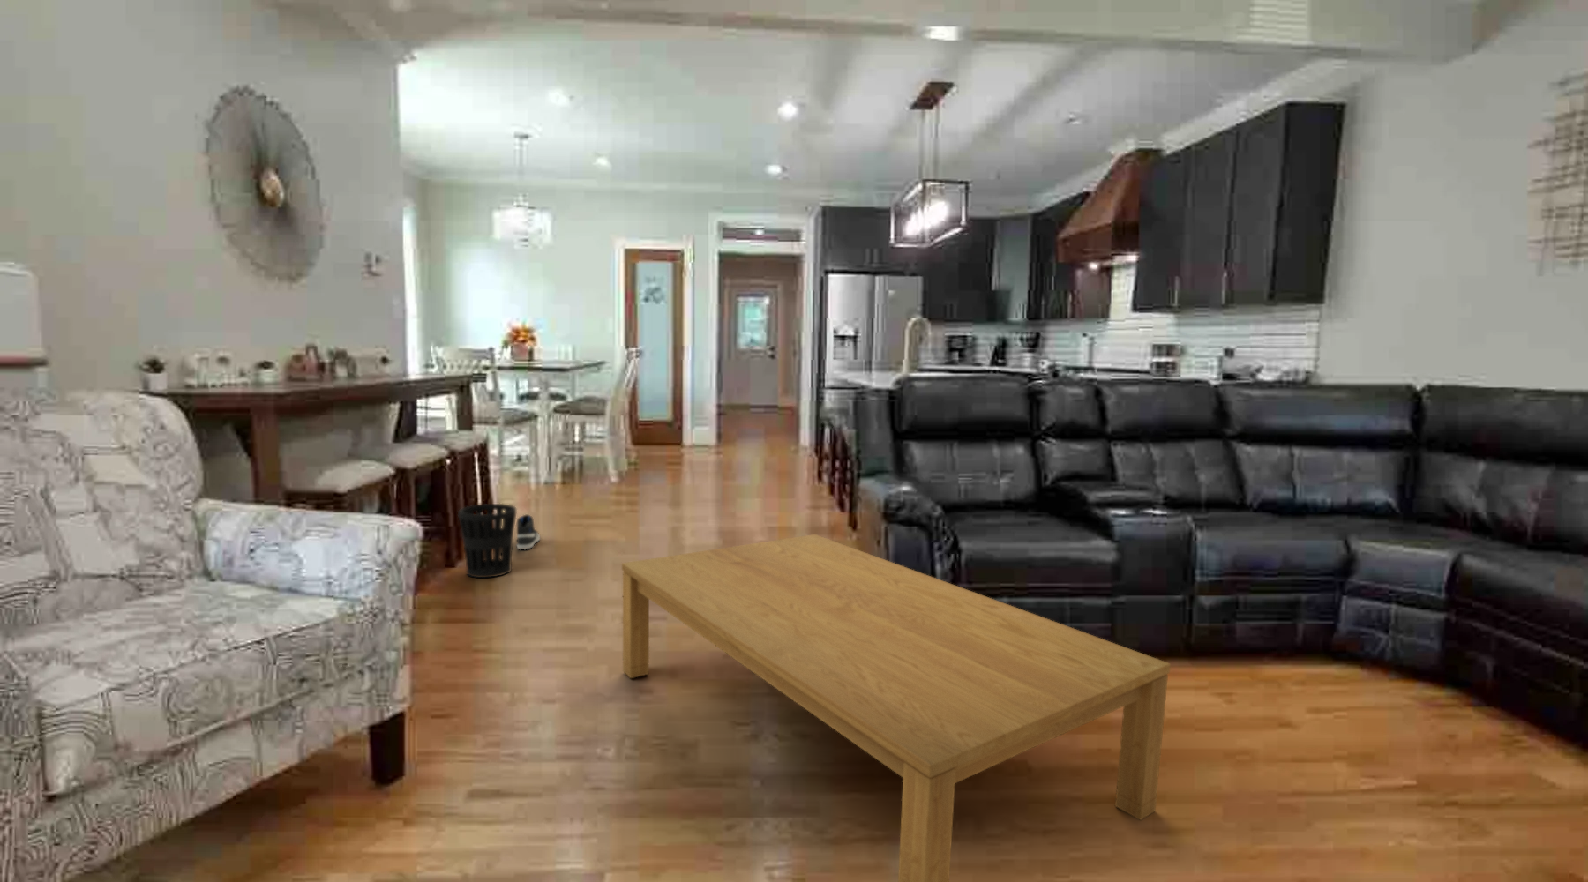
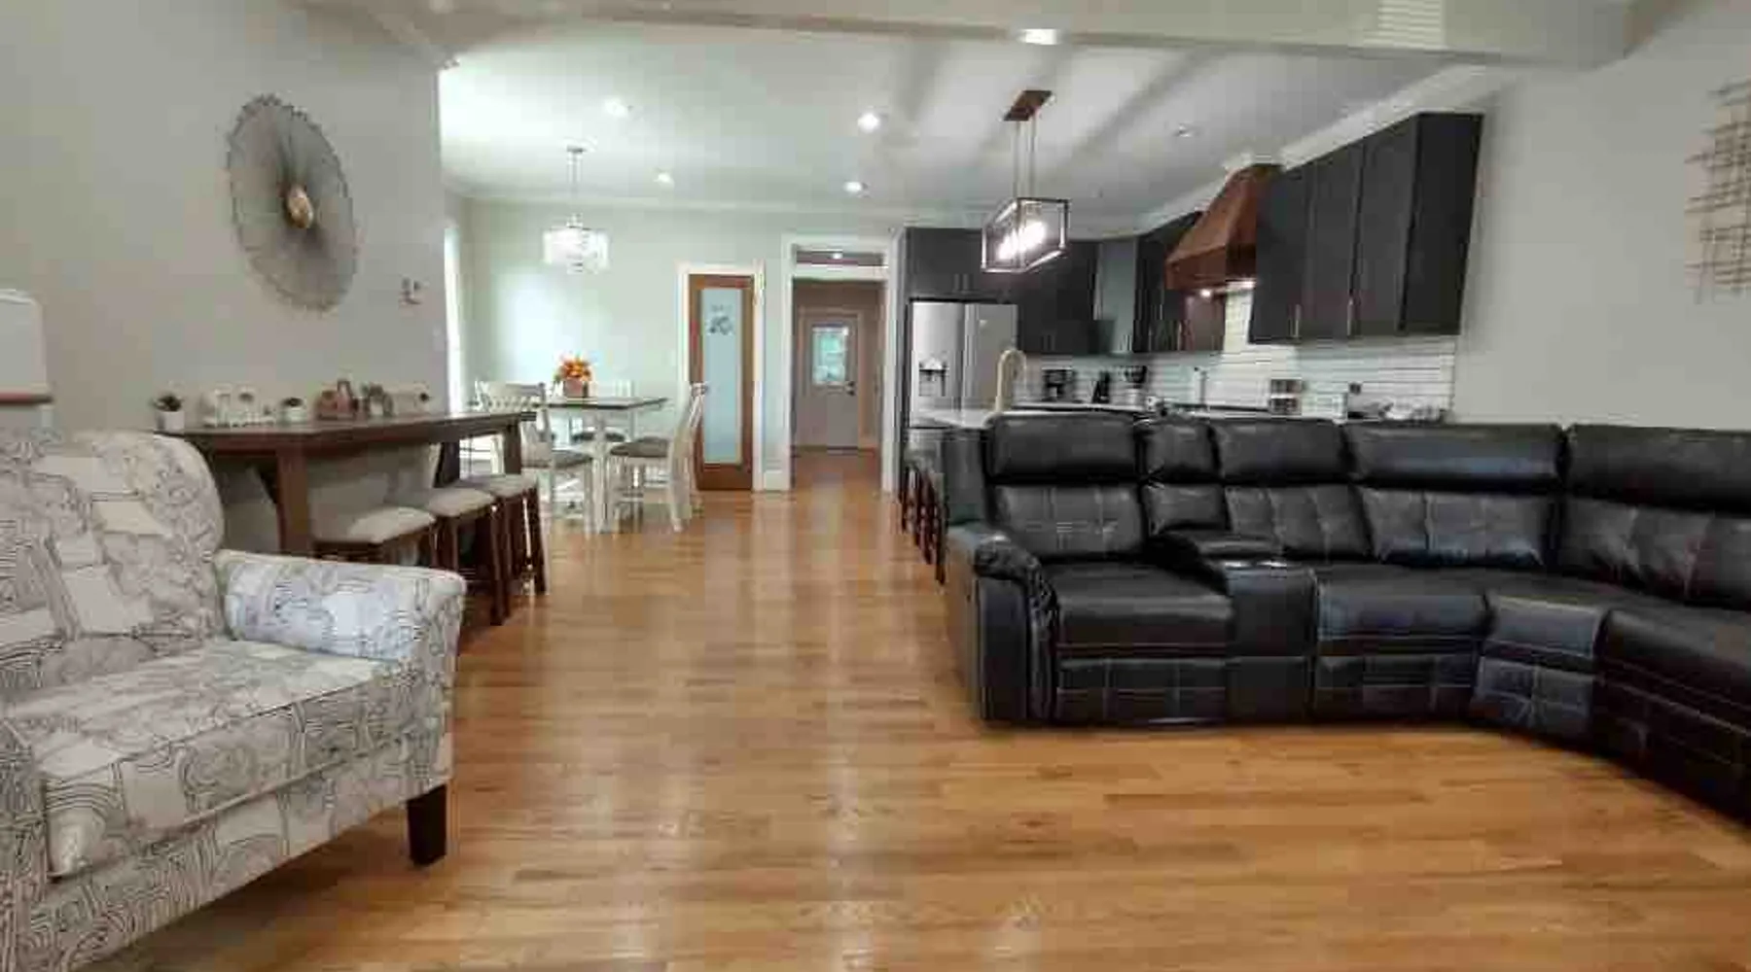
- sneaker (529, 528)
- coffee table (848, 668)
- wastebasket (488, 540)
